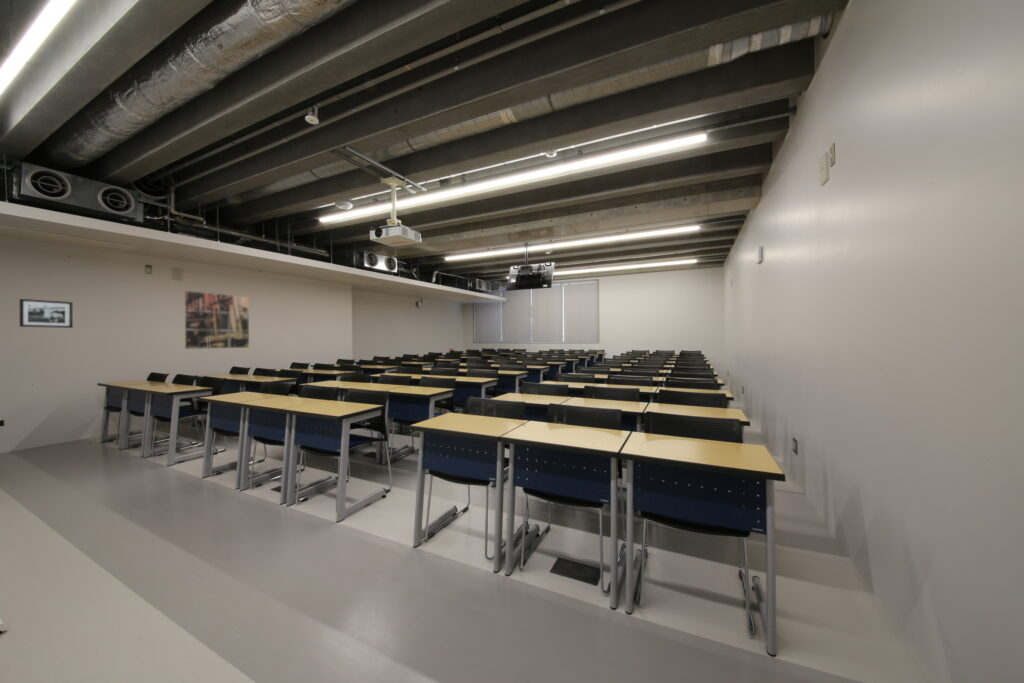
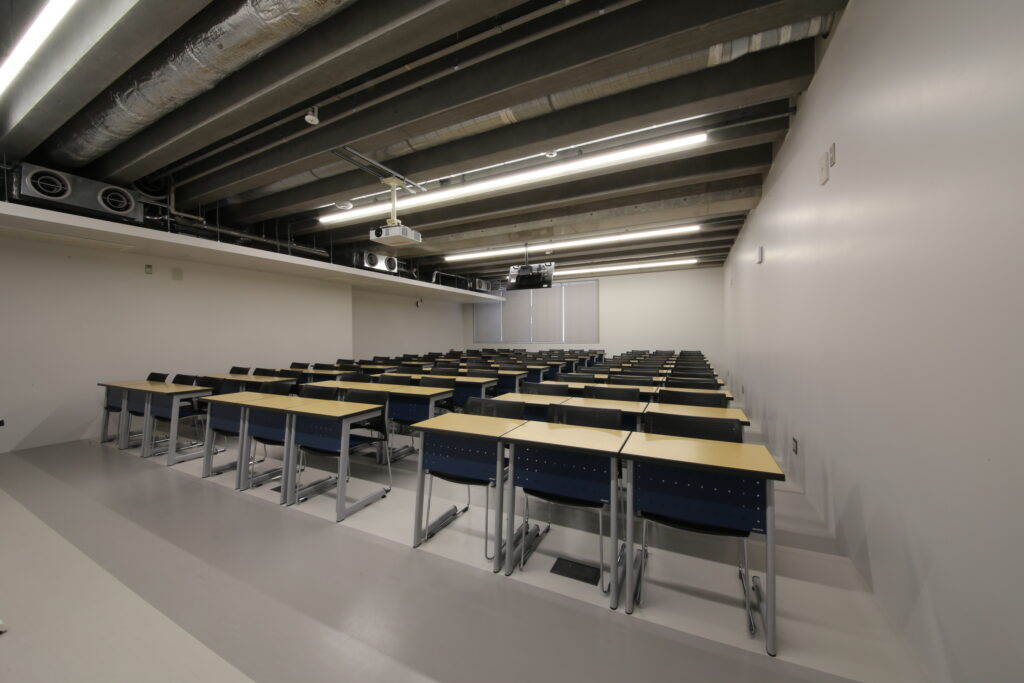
- wall art (219, 321)
- picture frame (47, 313)
